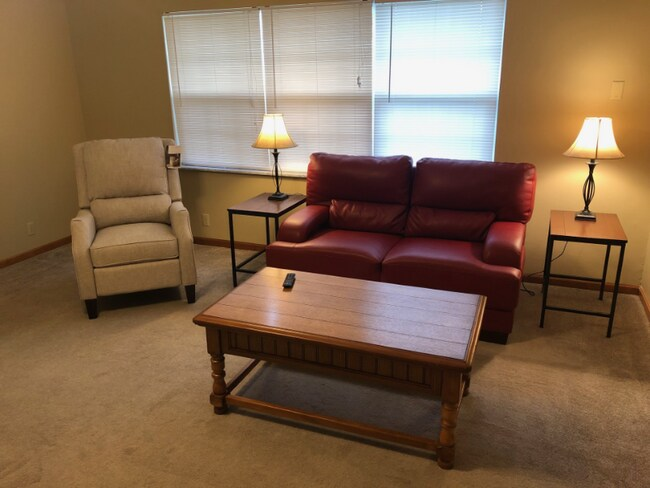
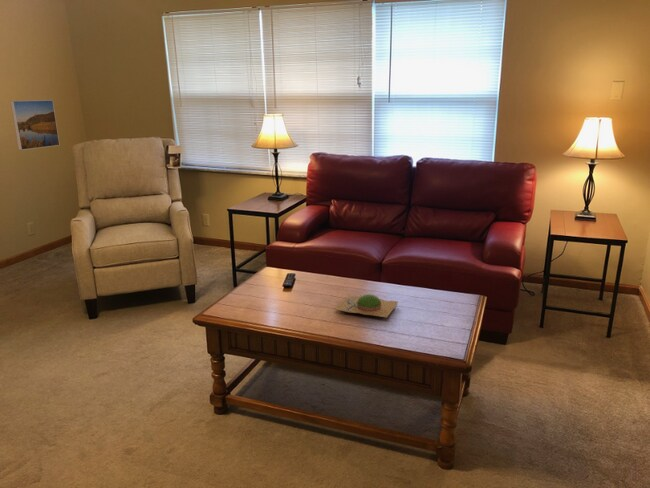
+ plant (367, 302)
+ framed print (36, 124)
